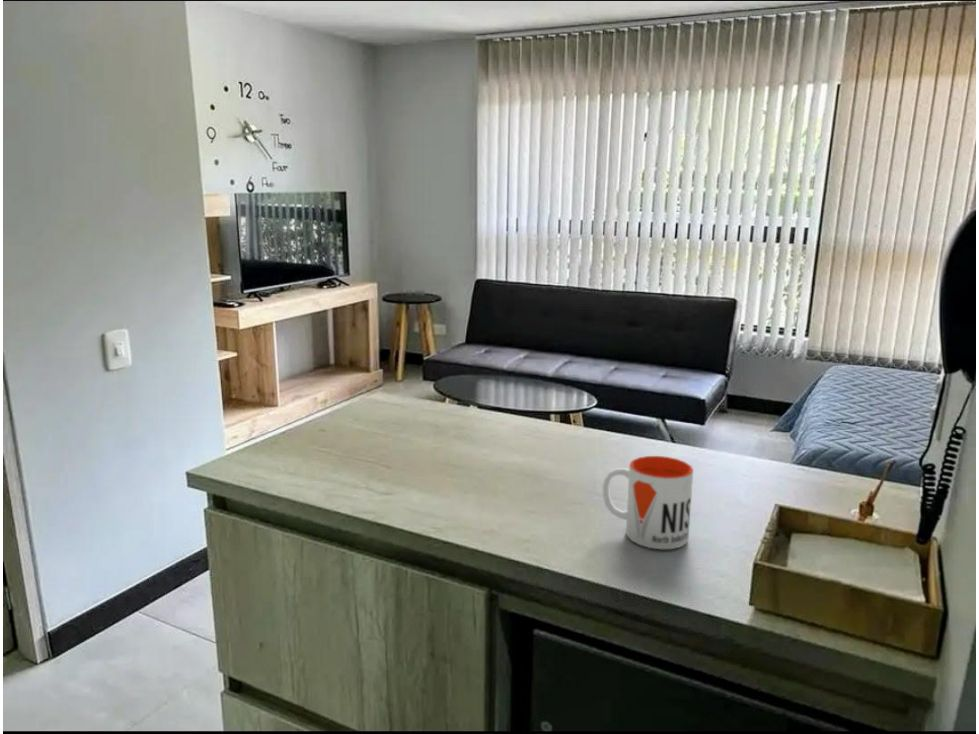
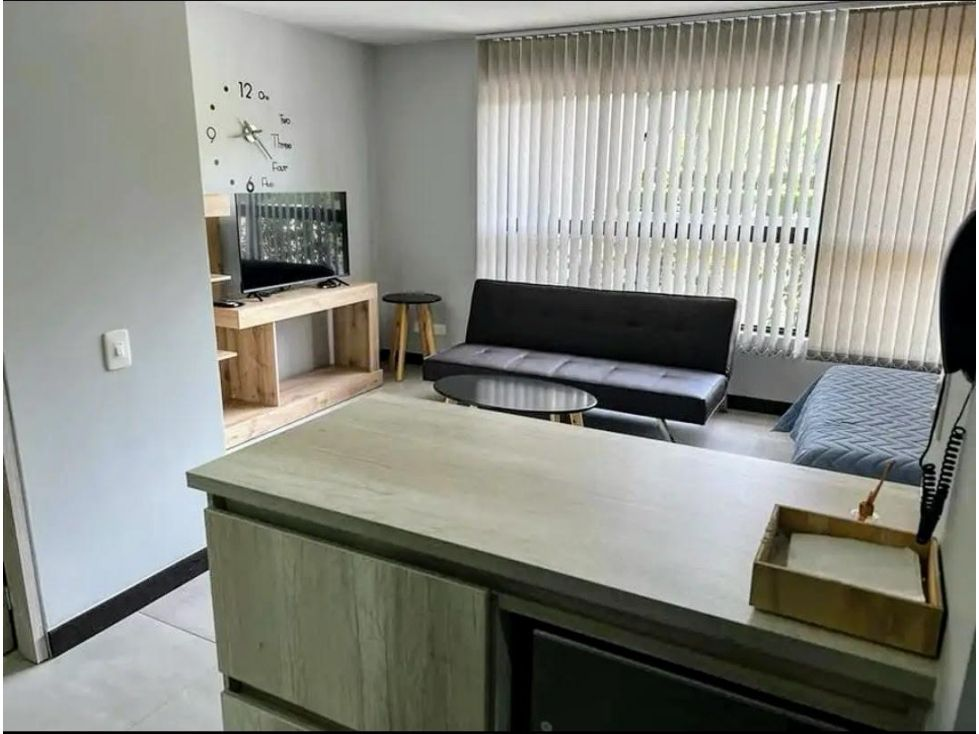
- mug (645, 498)
